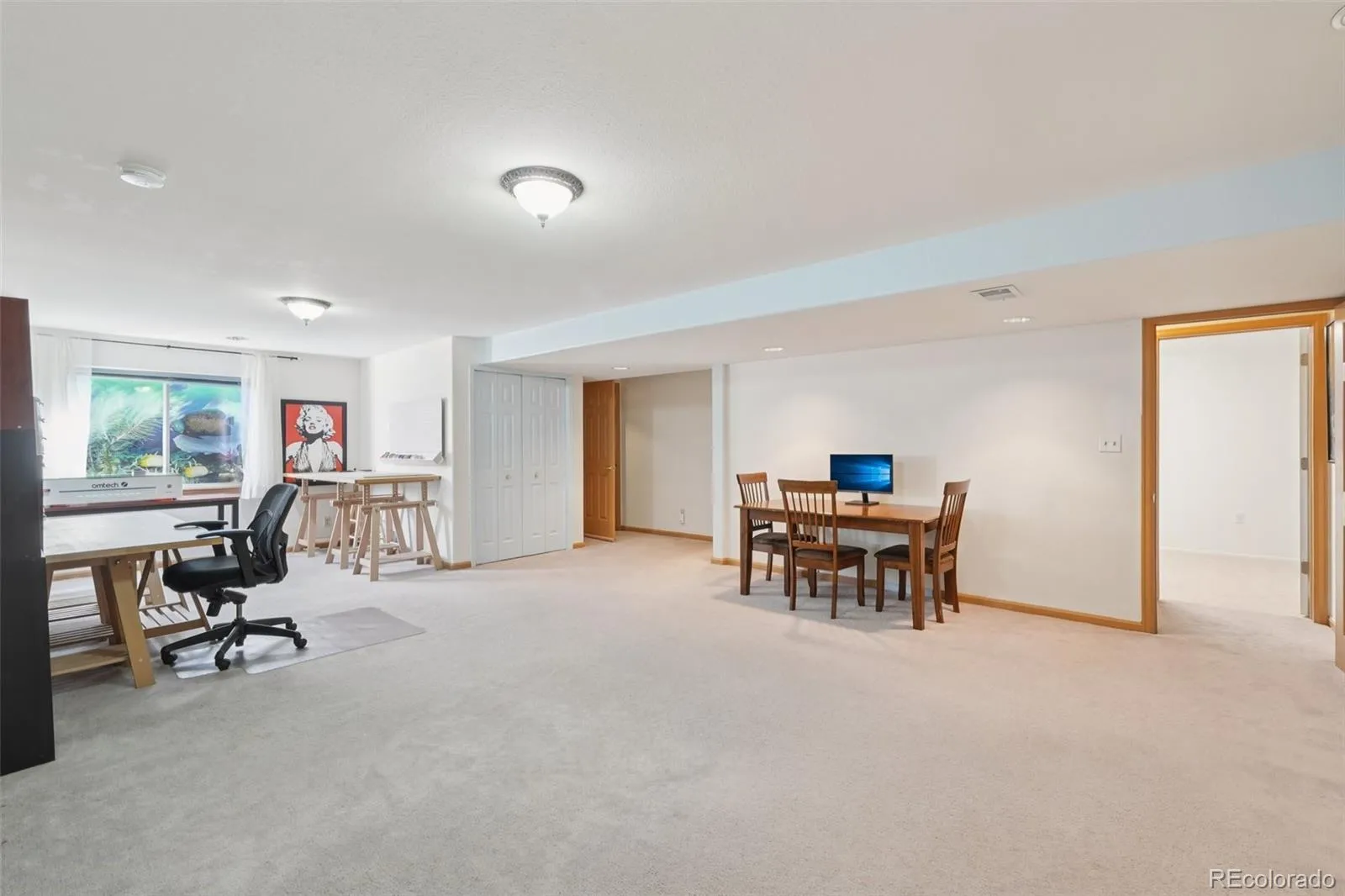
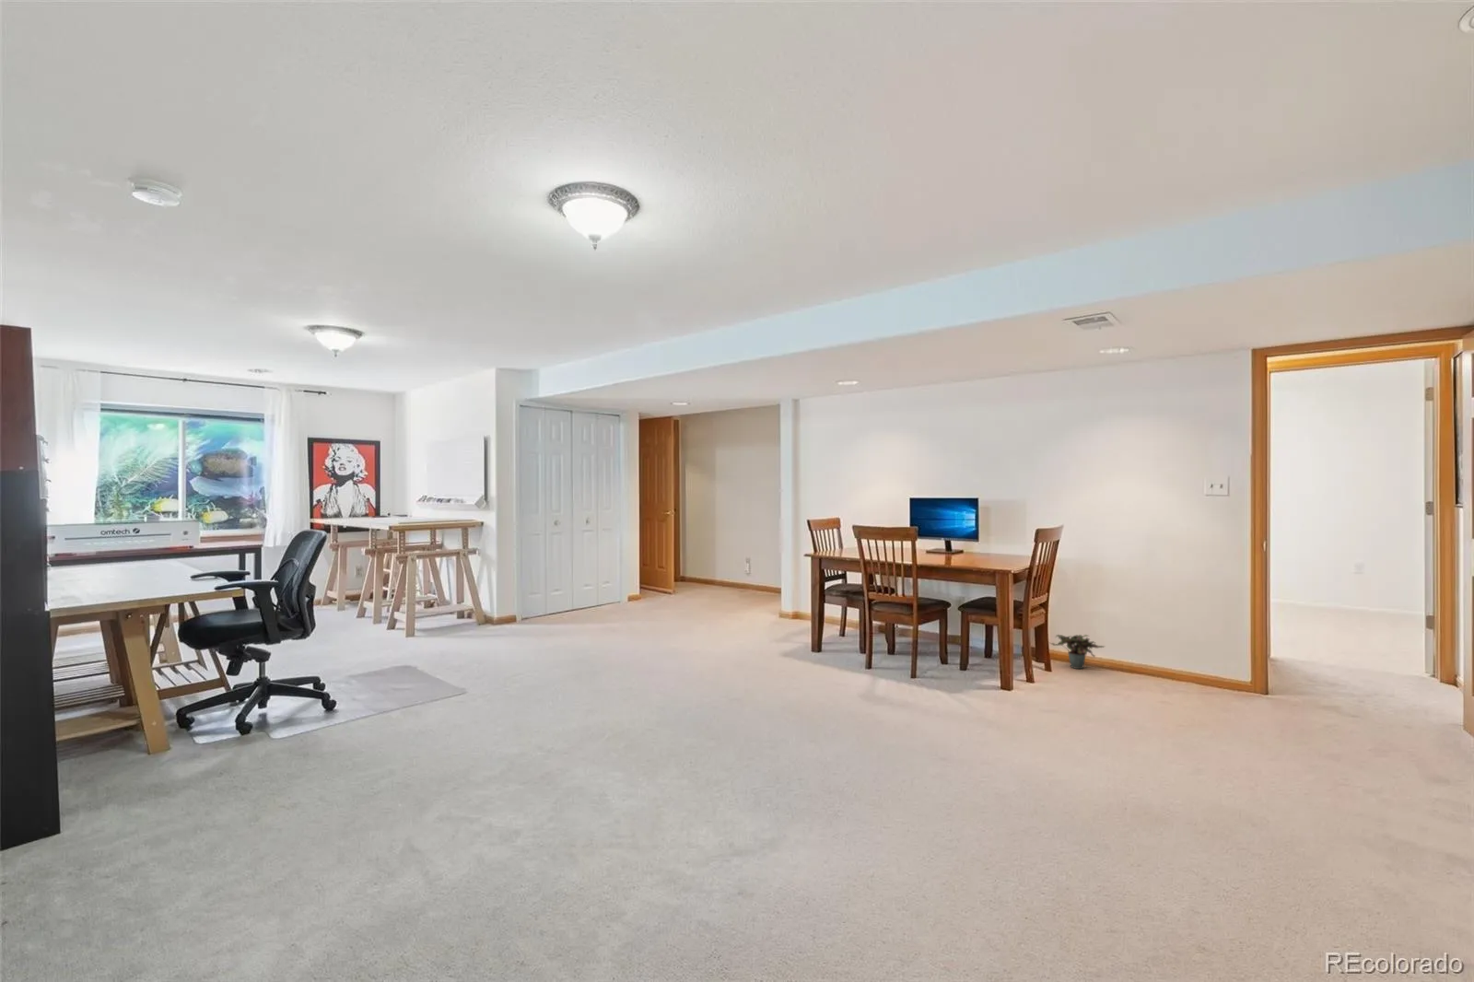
+ potted plant (1077, 650)
